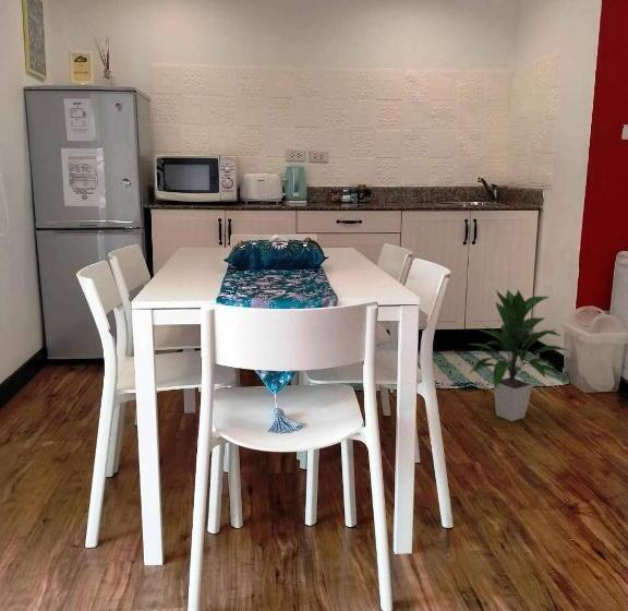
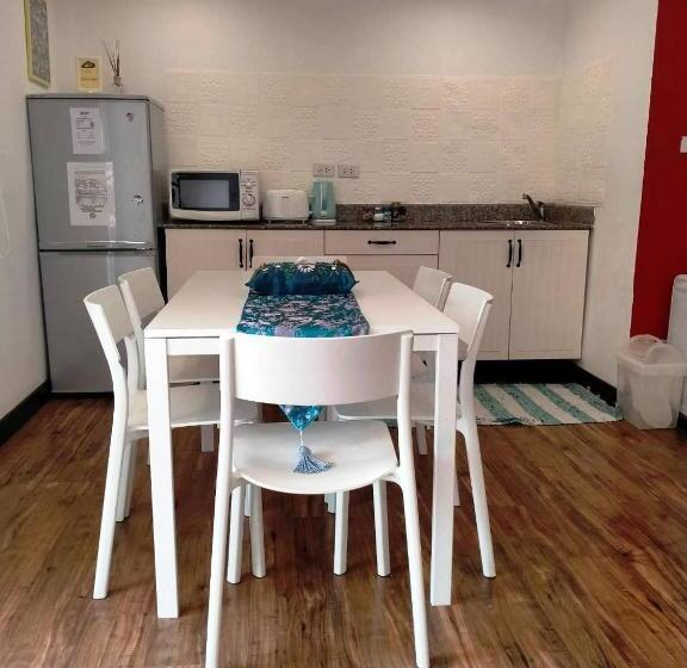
- indoor plant (514, 351)
